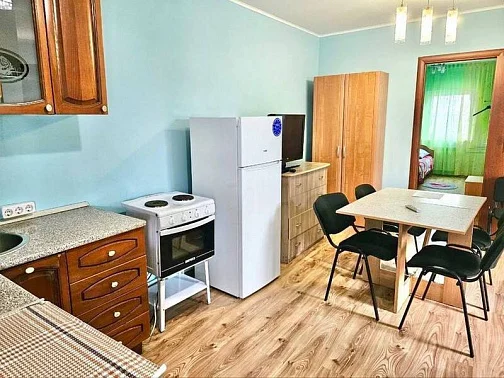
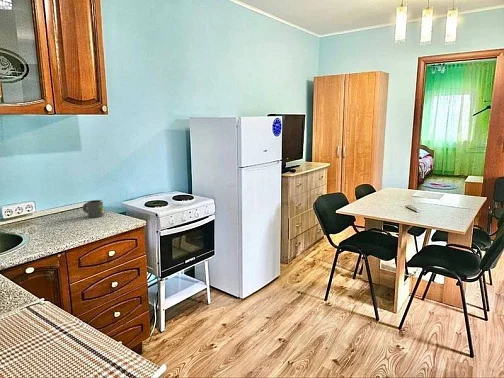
+ mug (92, 208)
